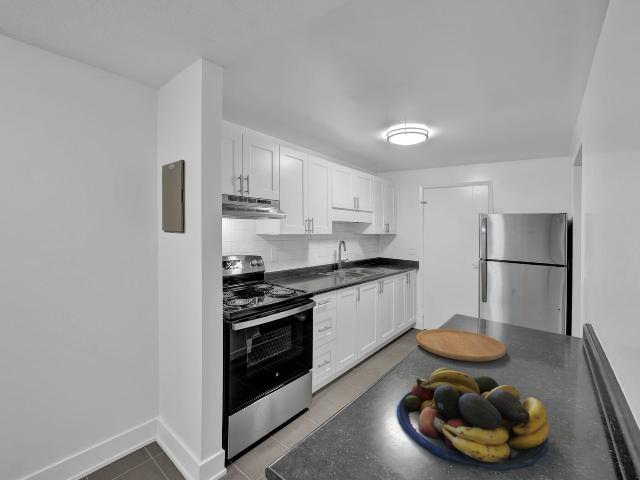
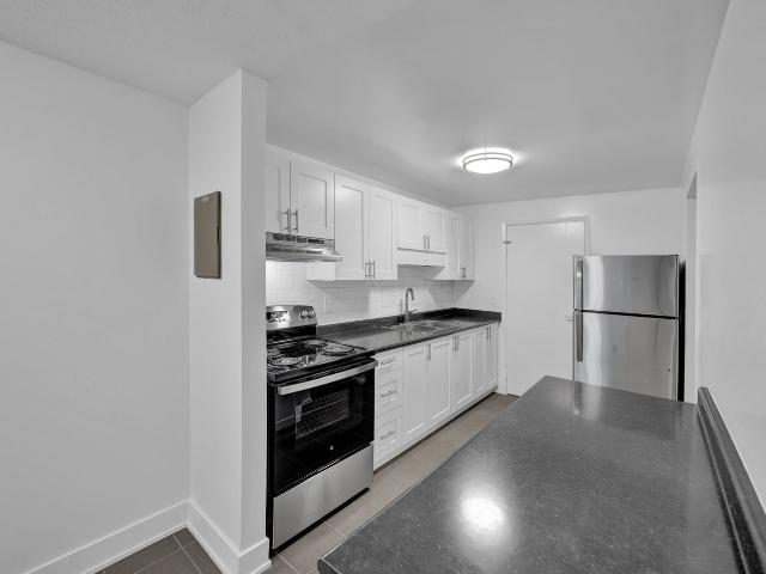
- fruit bowl (464, 397)
- cutting board (458, 343)
